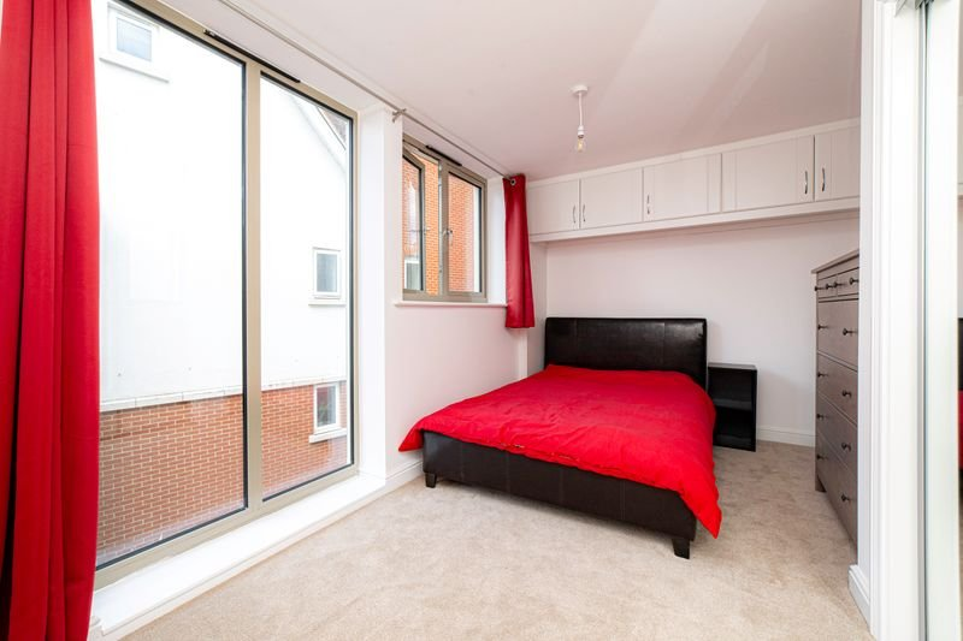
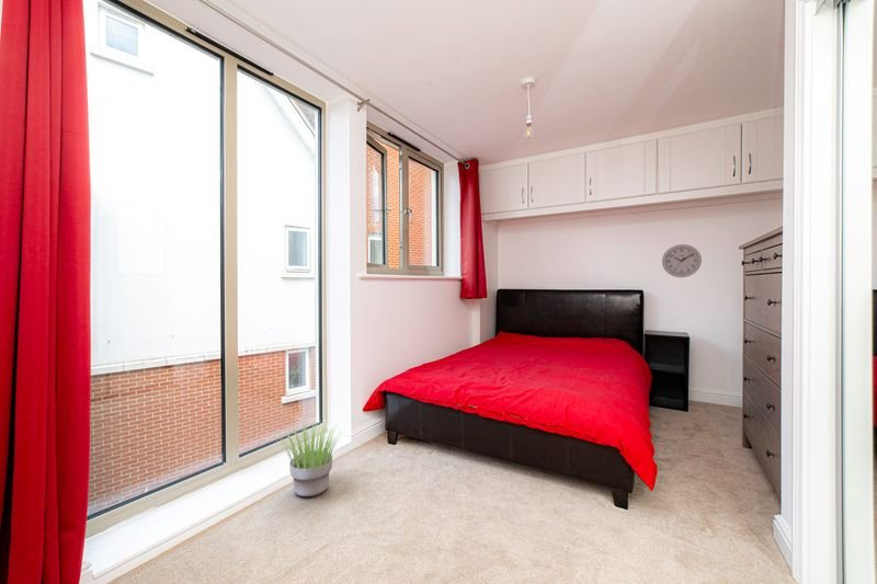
+ potted plant (311, 460)
+ wall clock (681, 261)
